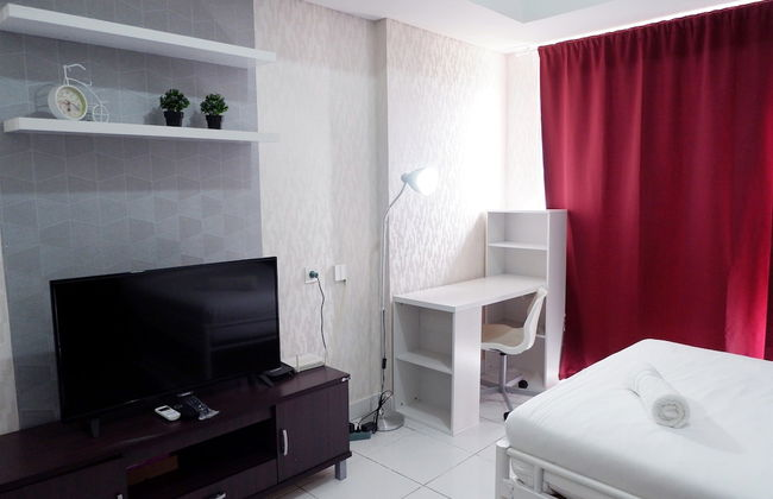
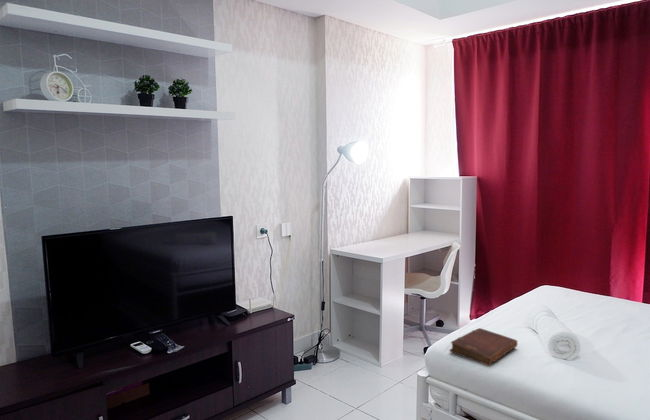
+ diary (483, 345)
